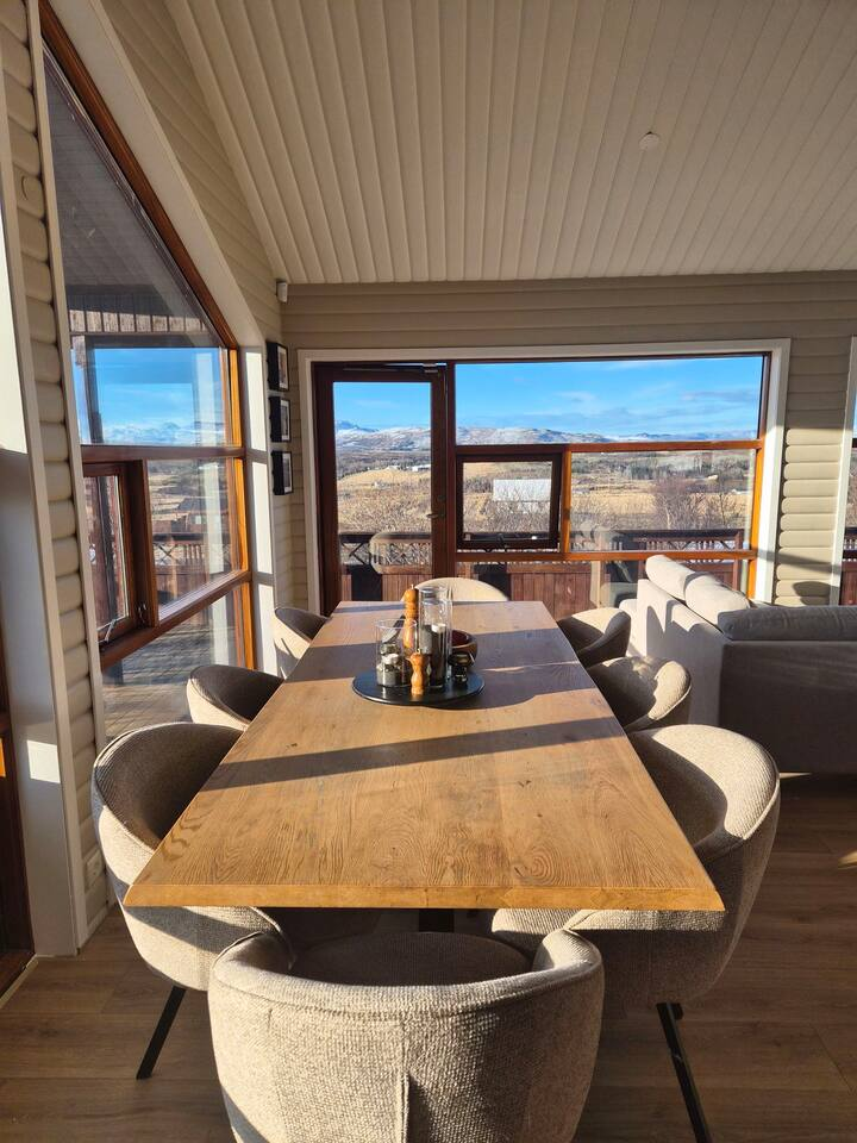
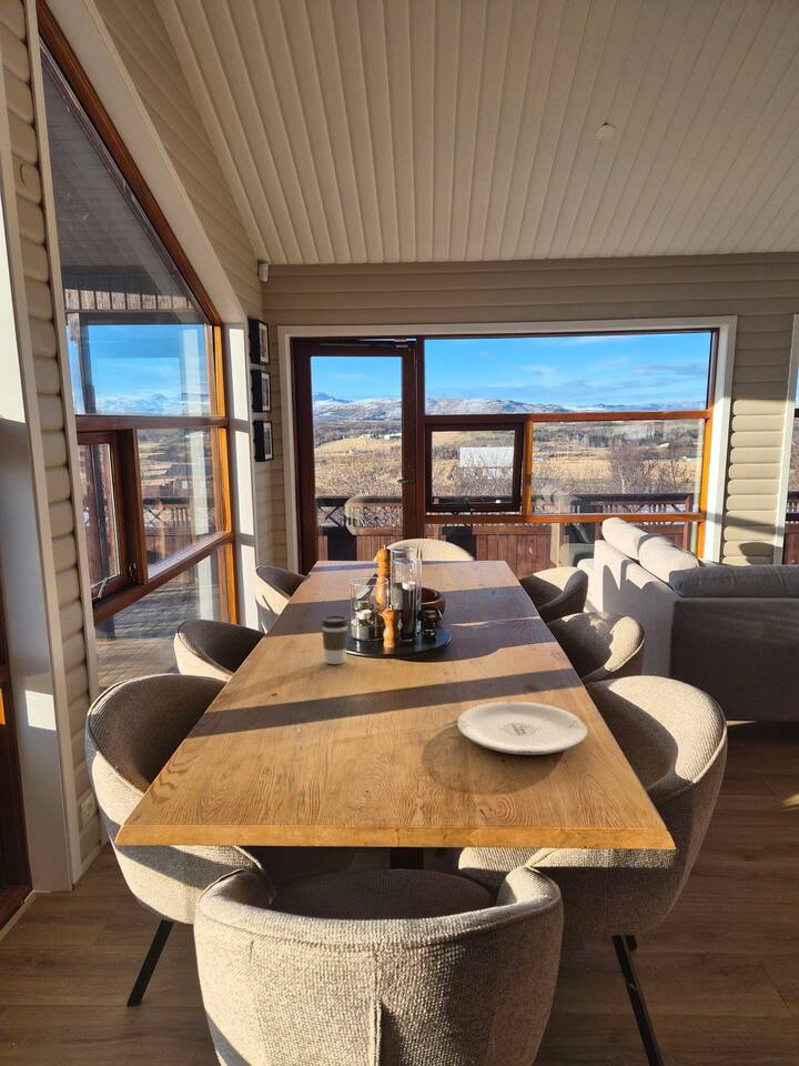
+ plate (520, 728)
+ coffee cup (335, 640)
